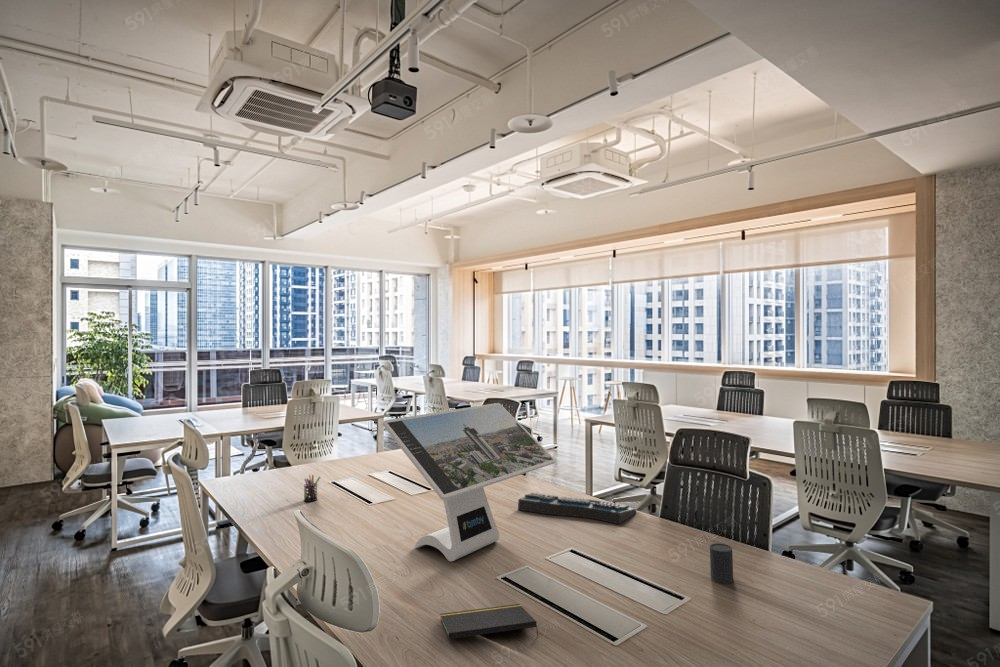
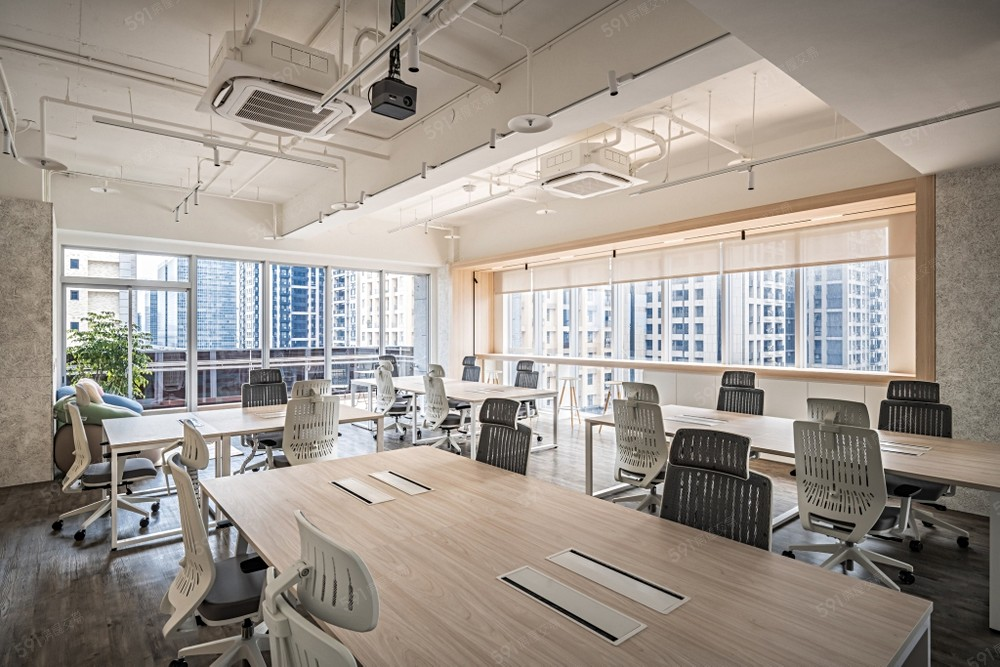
- notepad (486, 620)
- pen holder (312, 486)
- computer monitor (470, 481)
- keyboard (575, 502)
- cup (721, 563)
